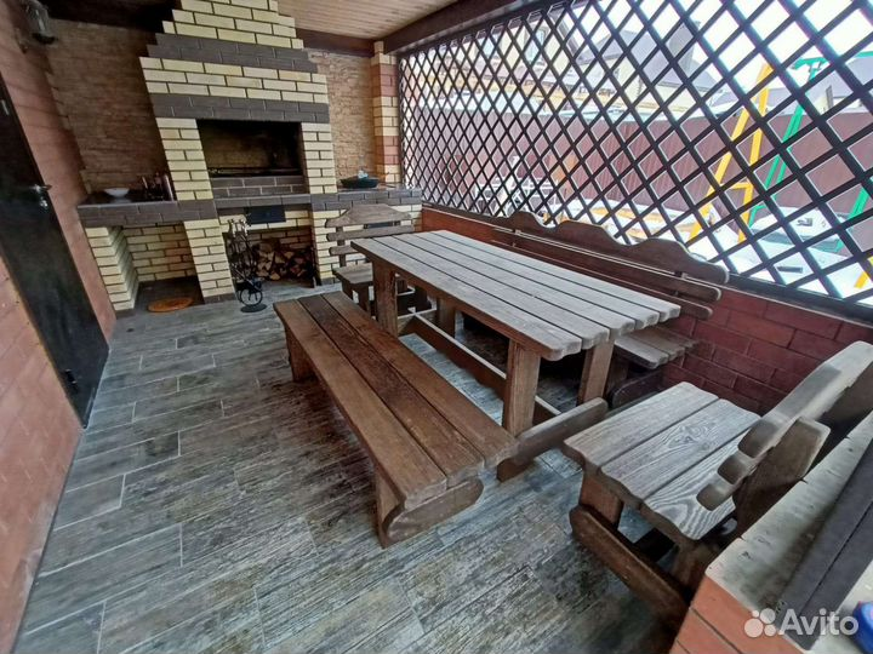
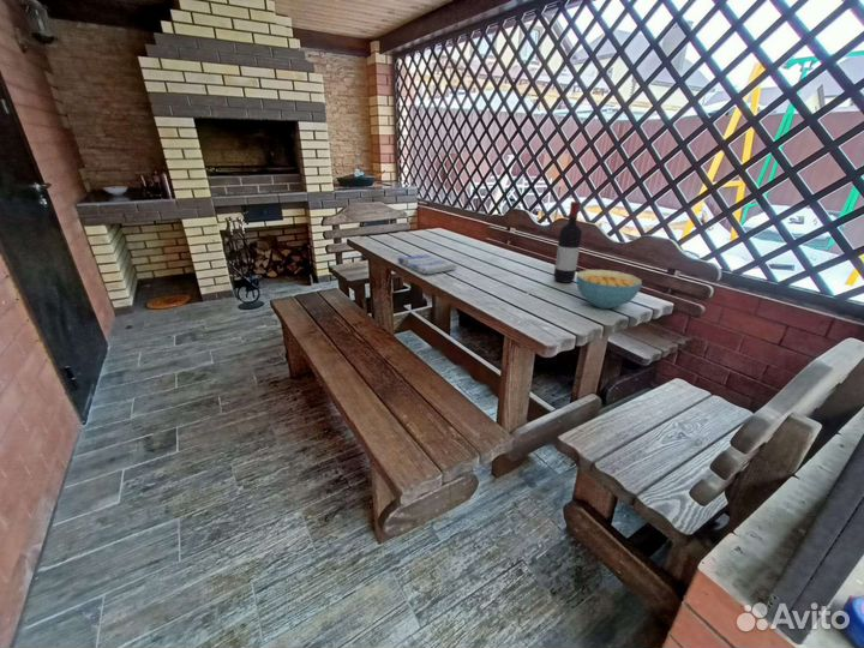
+ cereal bowl (605, 292)
+ wine bottle (569, 242)
+ dish towel (426, 263)
